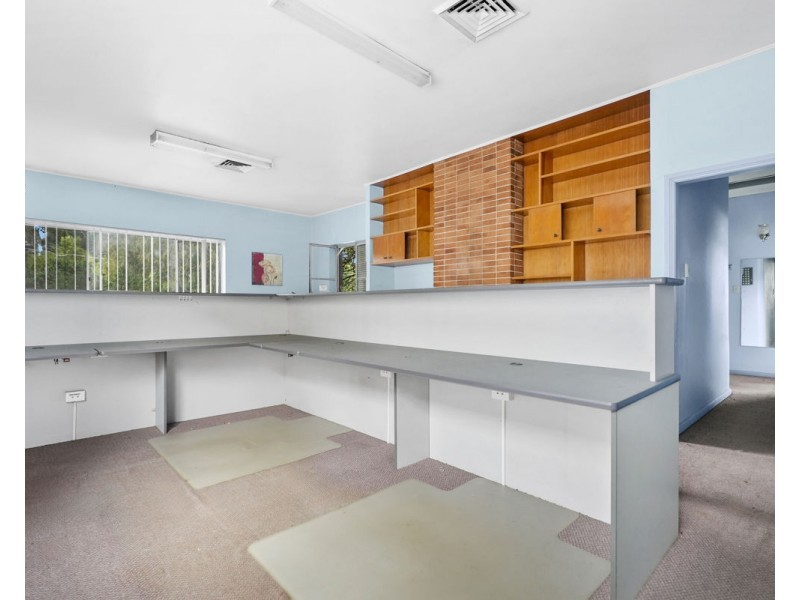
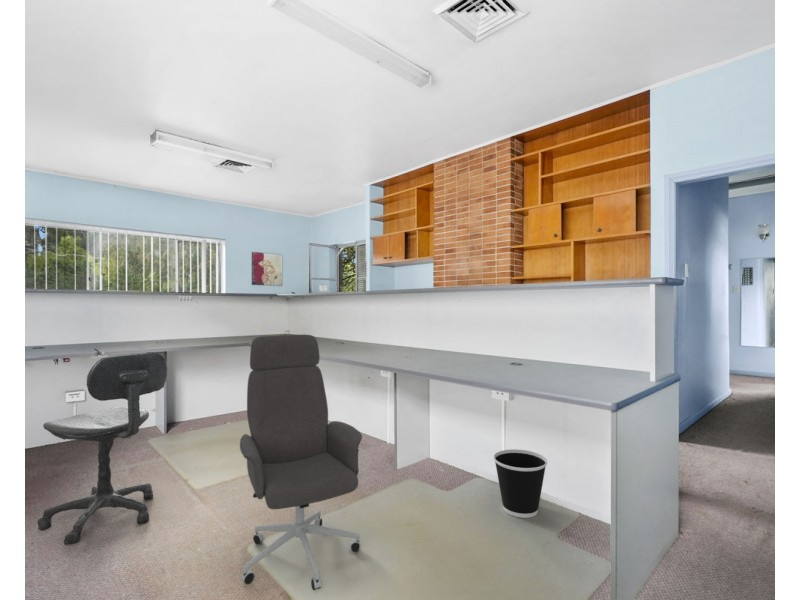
+ office chair (106, 433)
+ wastebasket (520, 483)
+ office chair (297, 446)
